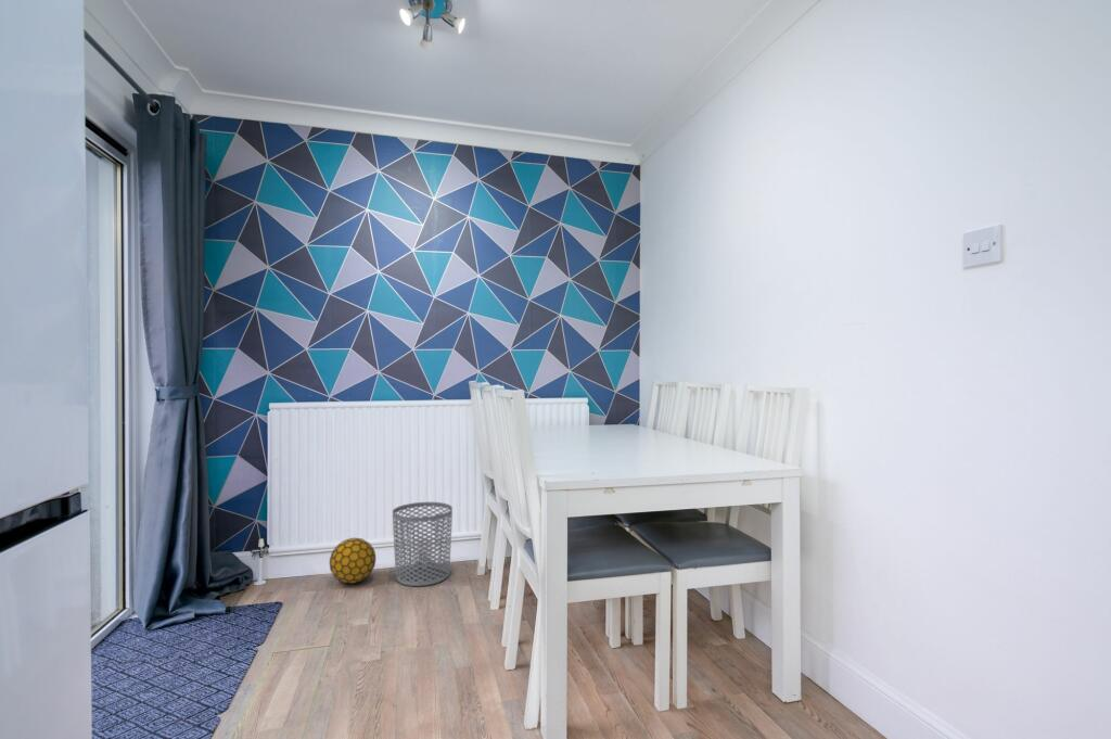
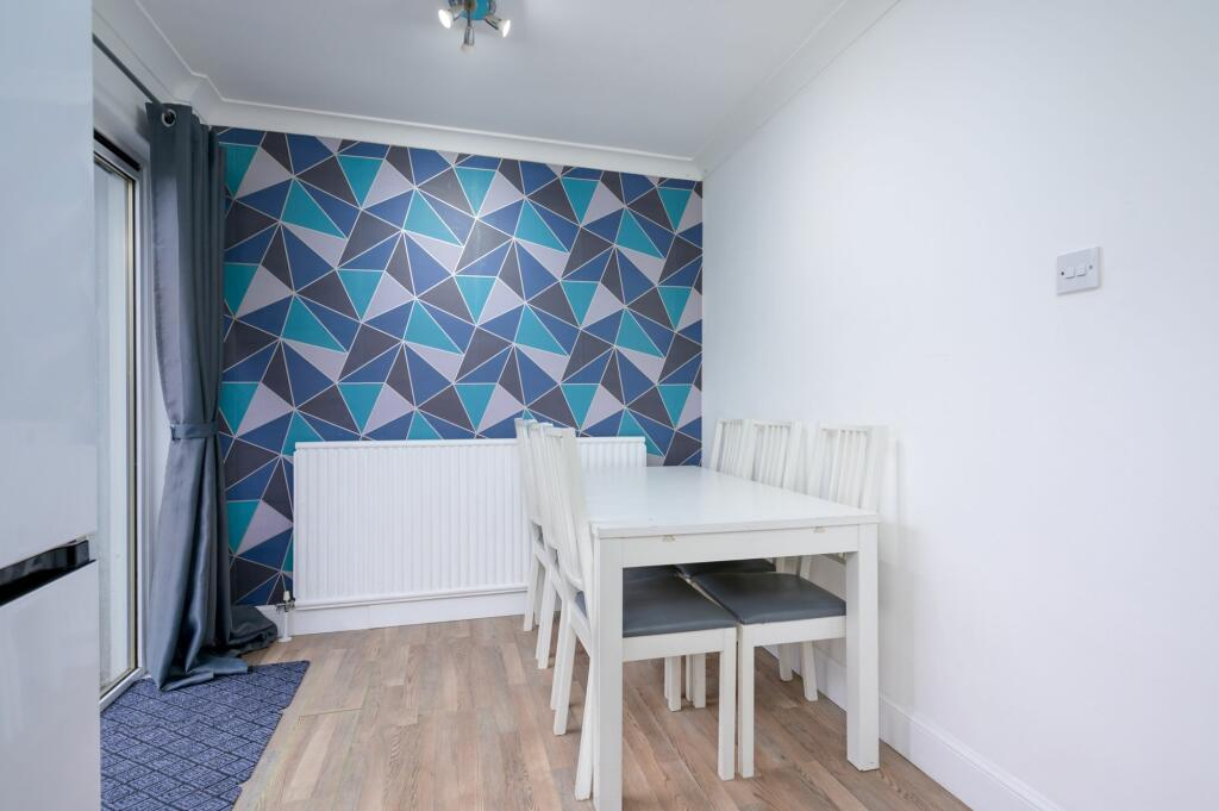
- decorative ball (353, 560)
- waste bin (422, 543)
